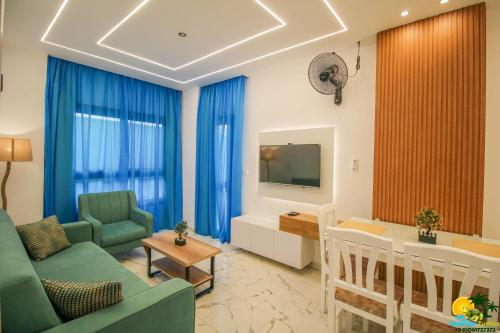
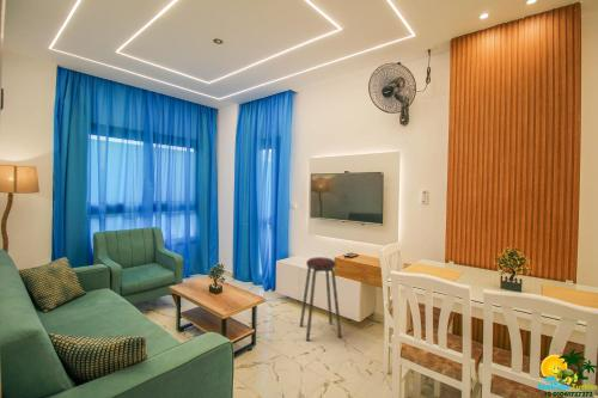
+ music stool (313, 293)
